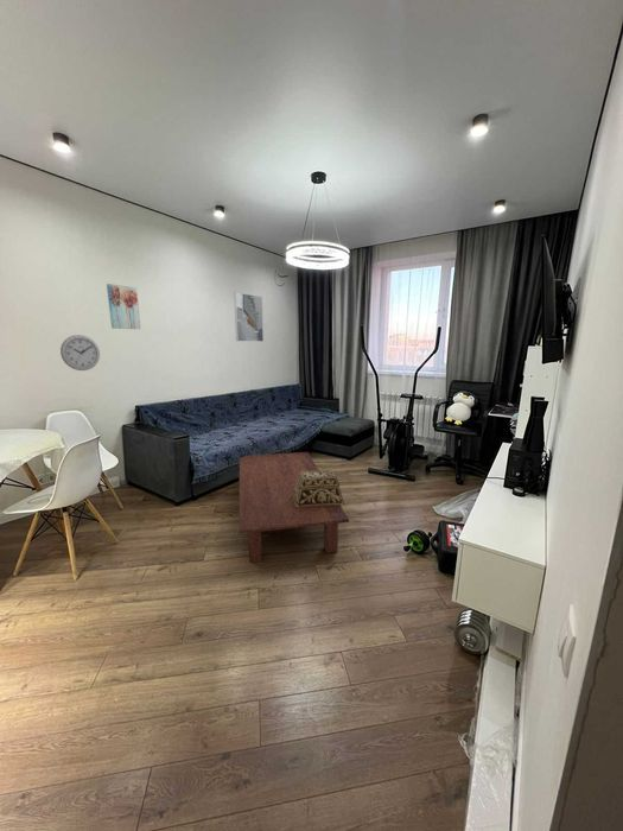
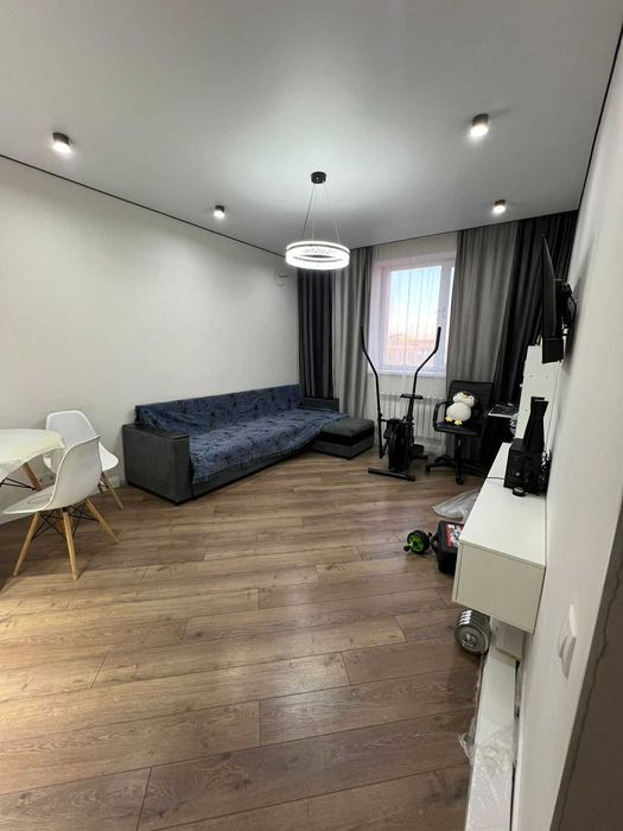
- wall art (123, 307)
- coffee table (282, 496)
- decorative box (317, 487)
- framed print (249, 318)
- wall clock (81, 353)
